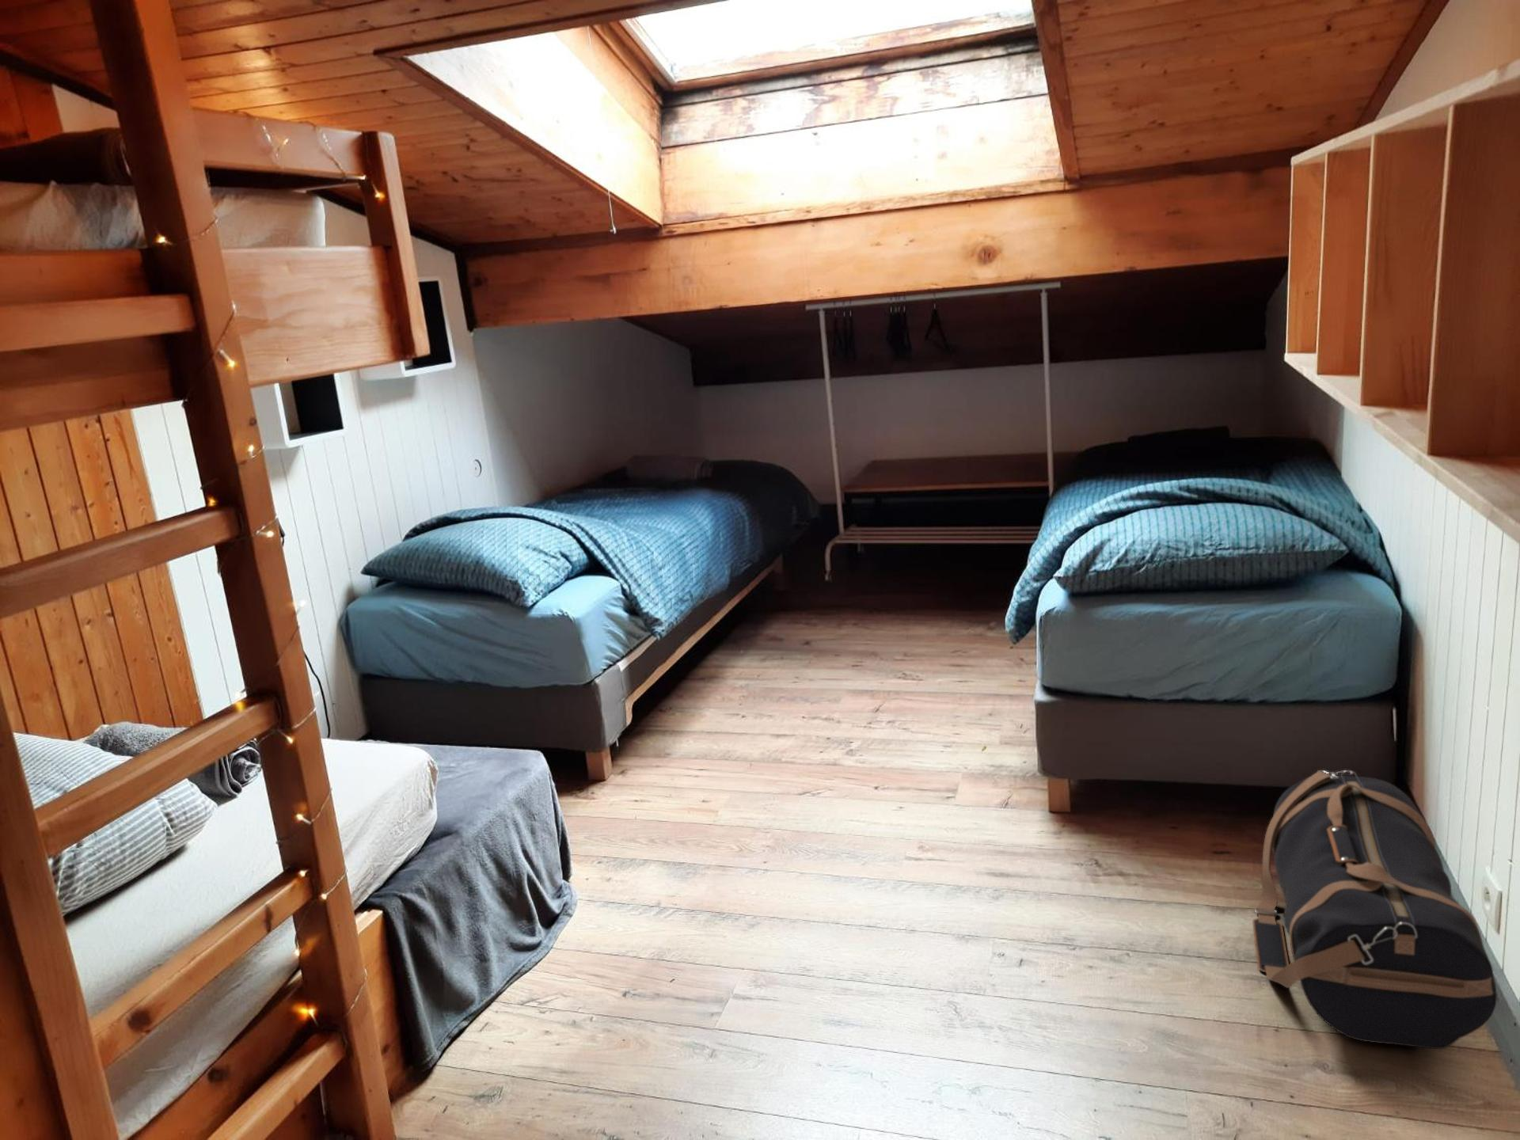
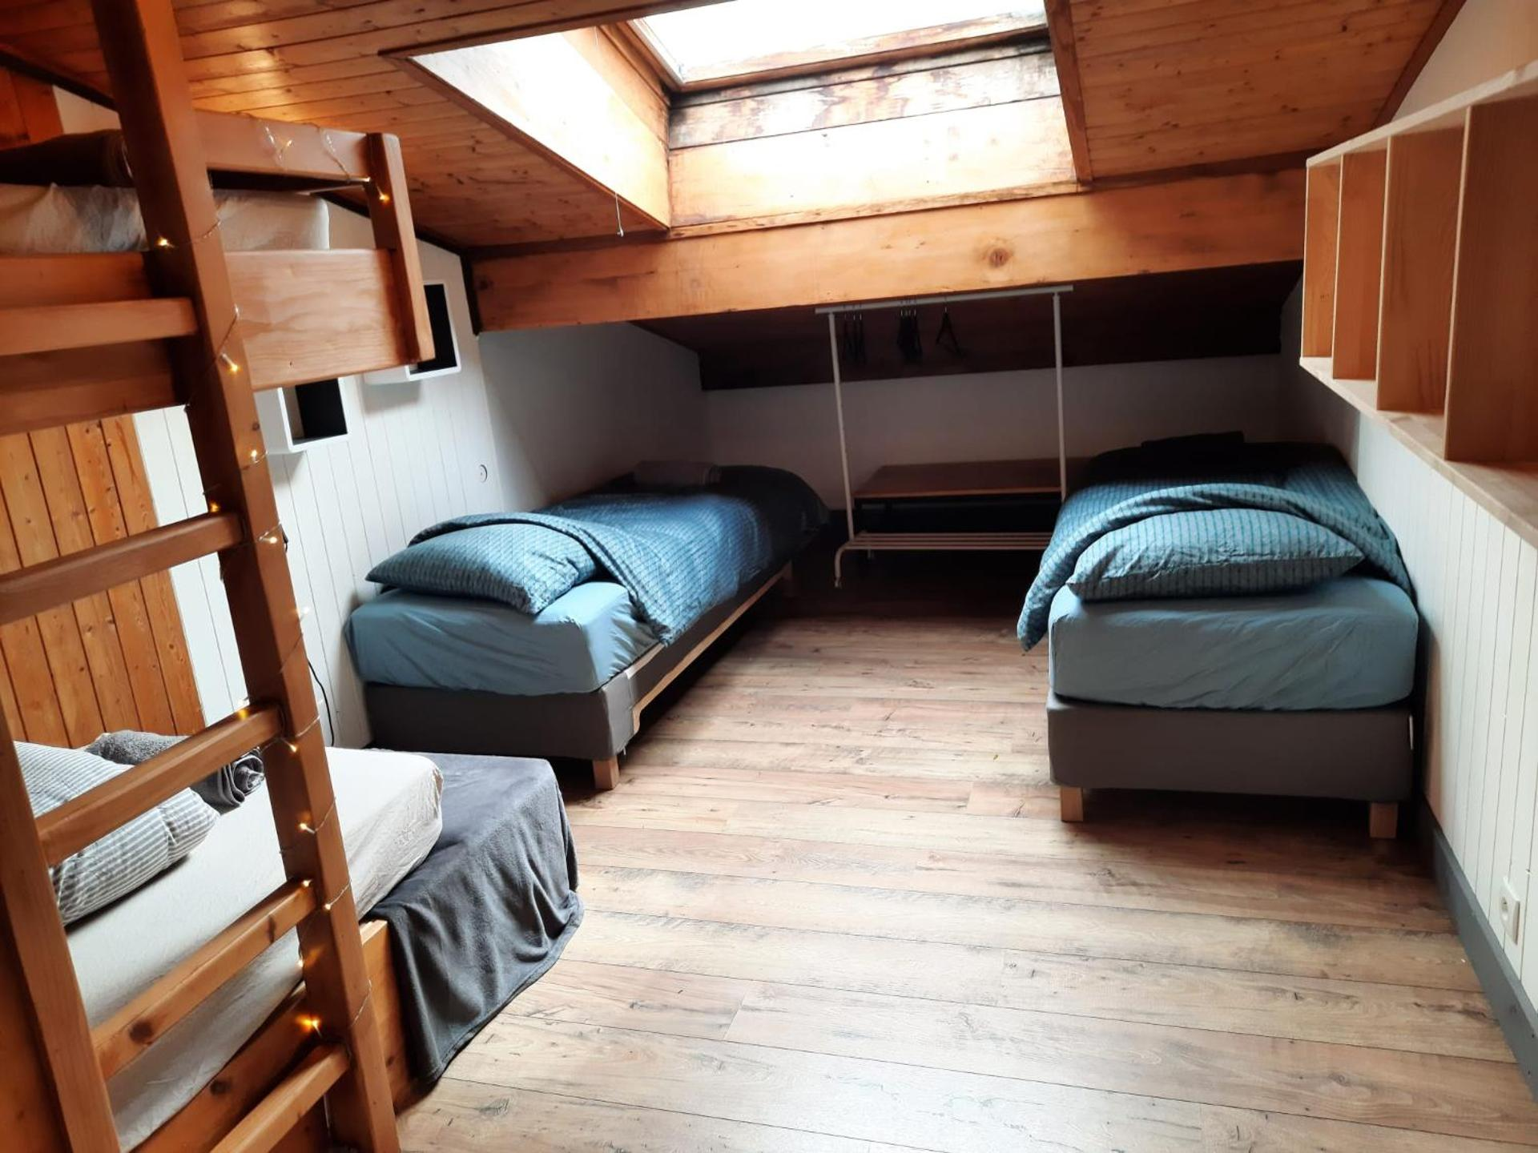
- duffel bag (1354, 885)
